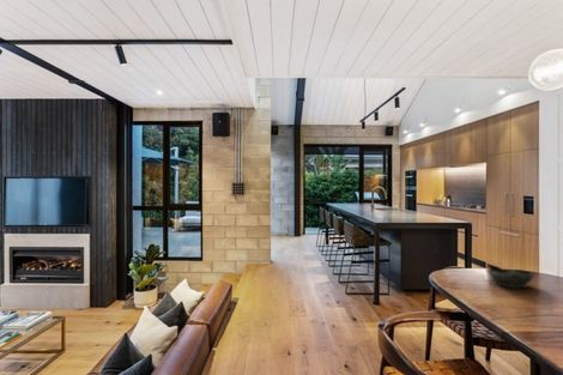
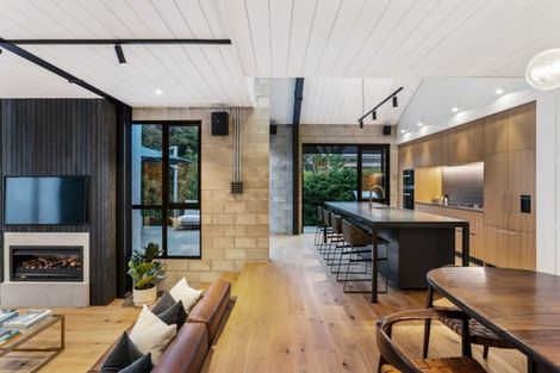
- bowl (510, 276)
